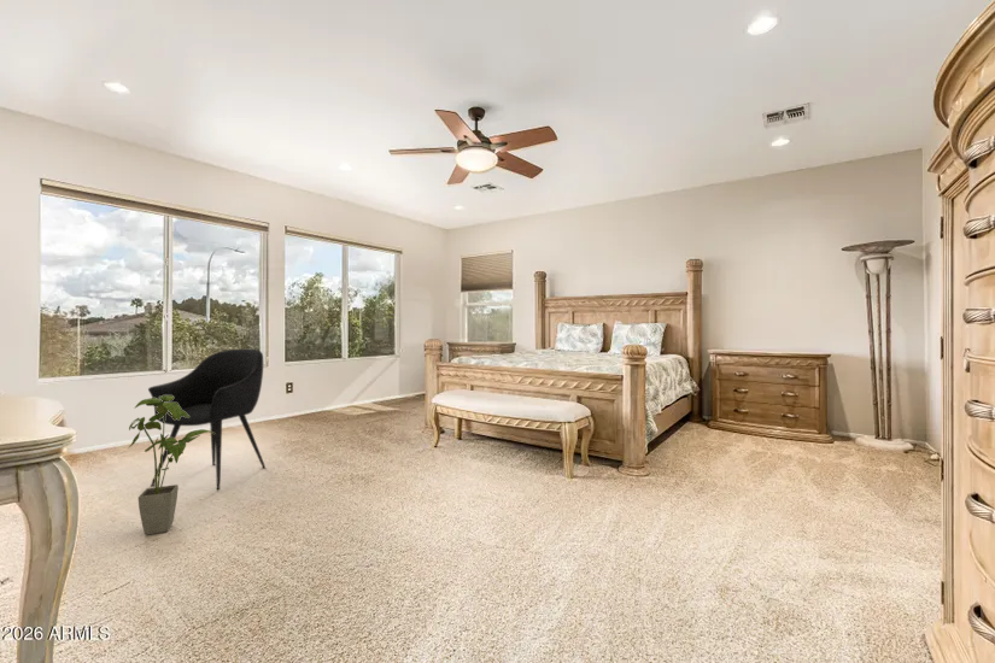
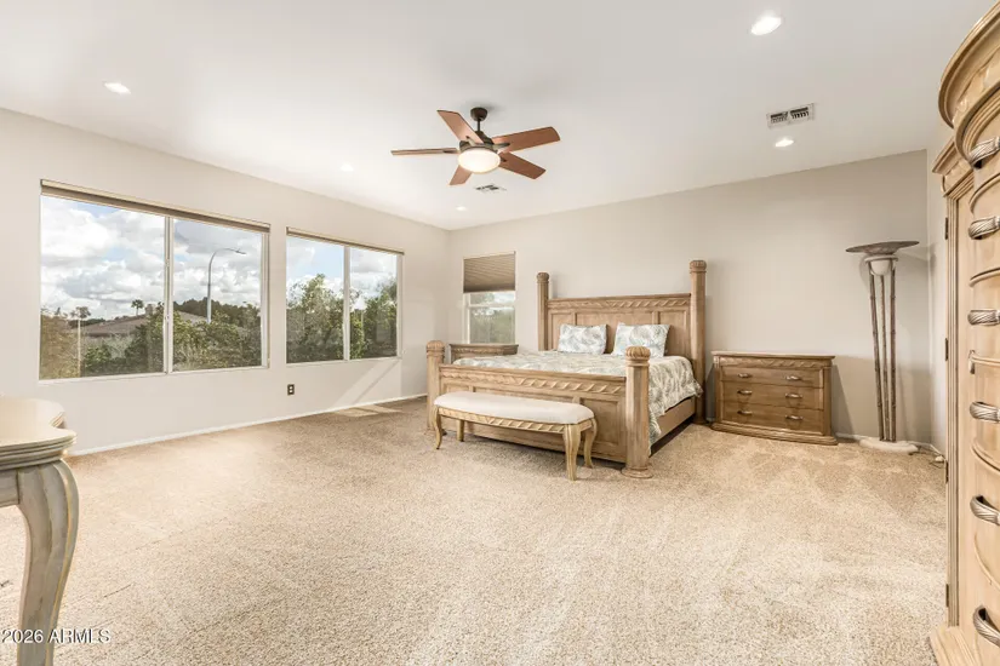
- house plant (169, 462)
- armchair (216, 412)
